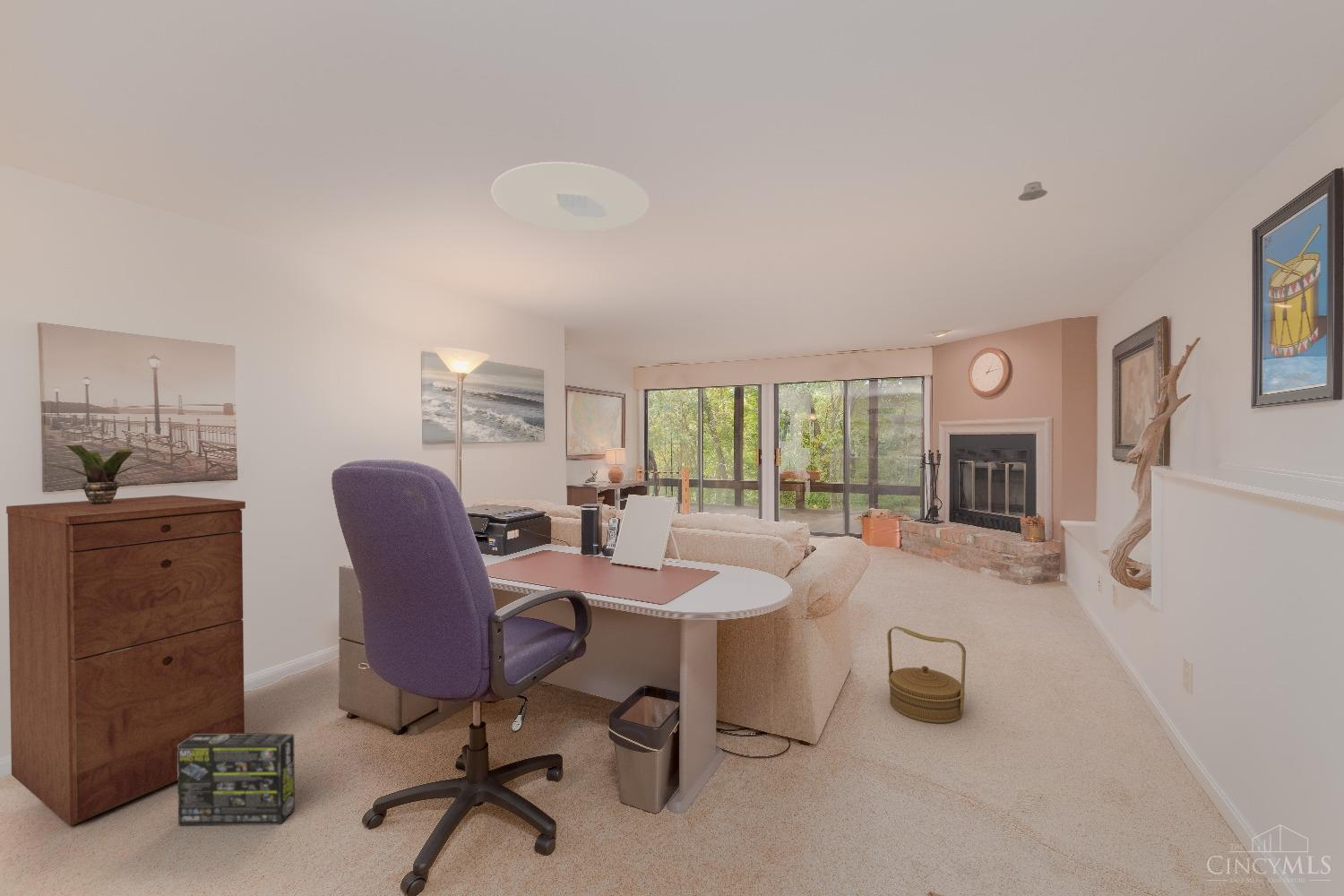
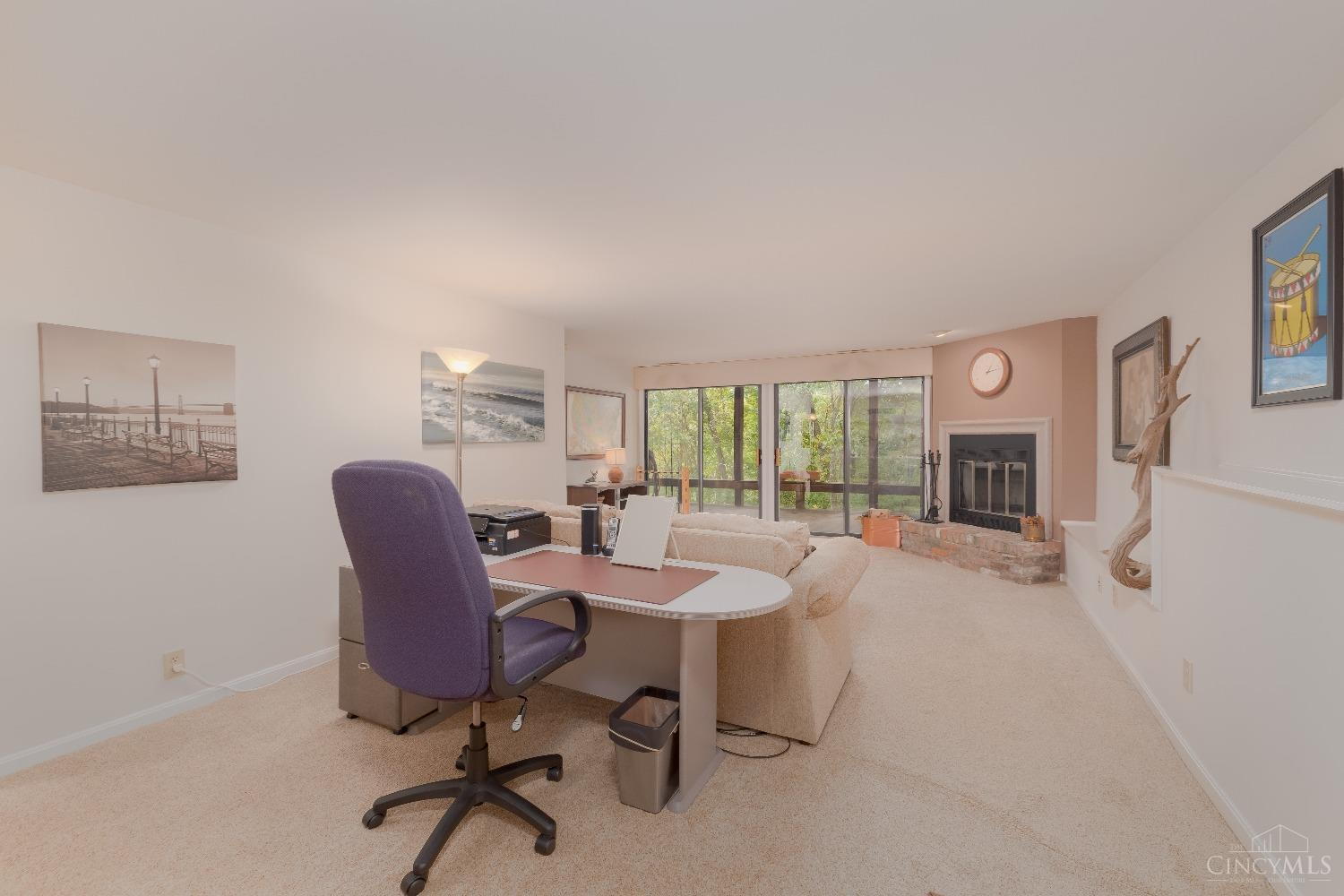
- filing cabinet (131, 633)
- recessed light (1032, 190)
- box (237, 778)
- potted plant (102, 474)
- basket (925, 670)
- ceiling light (572, 194)
